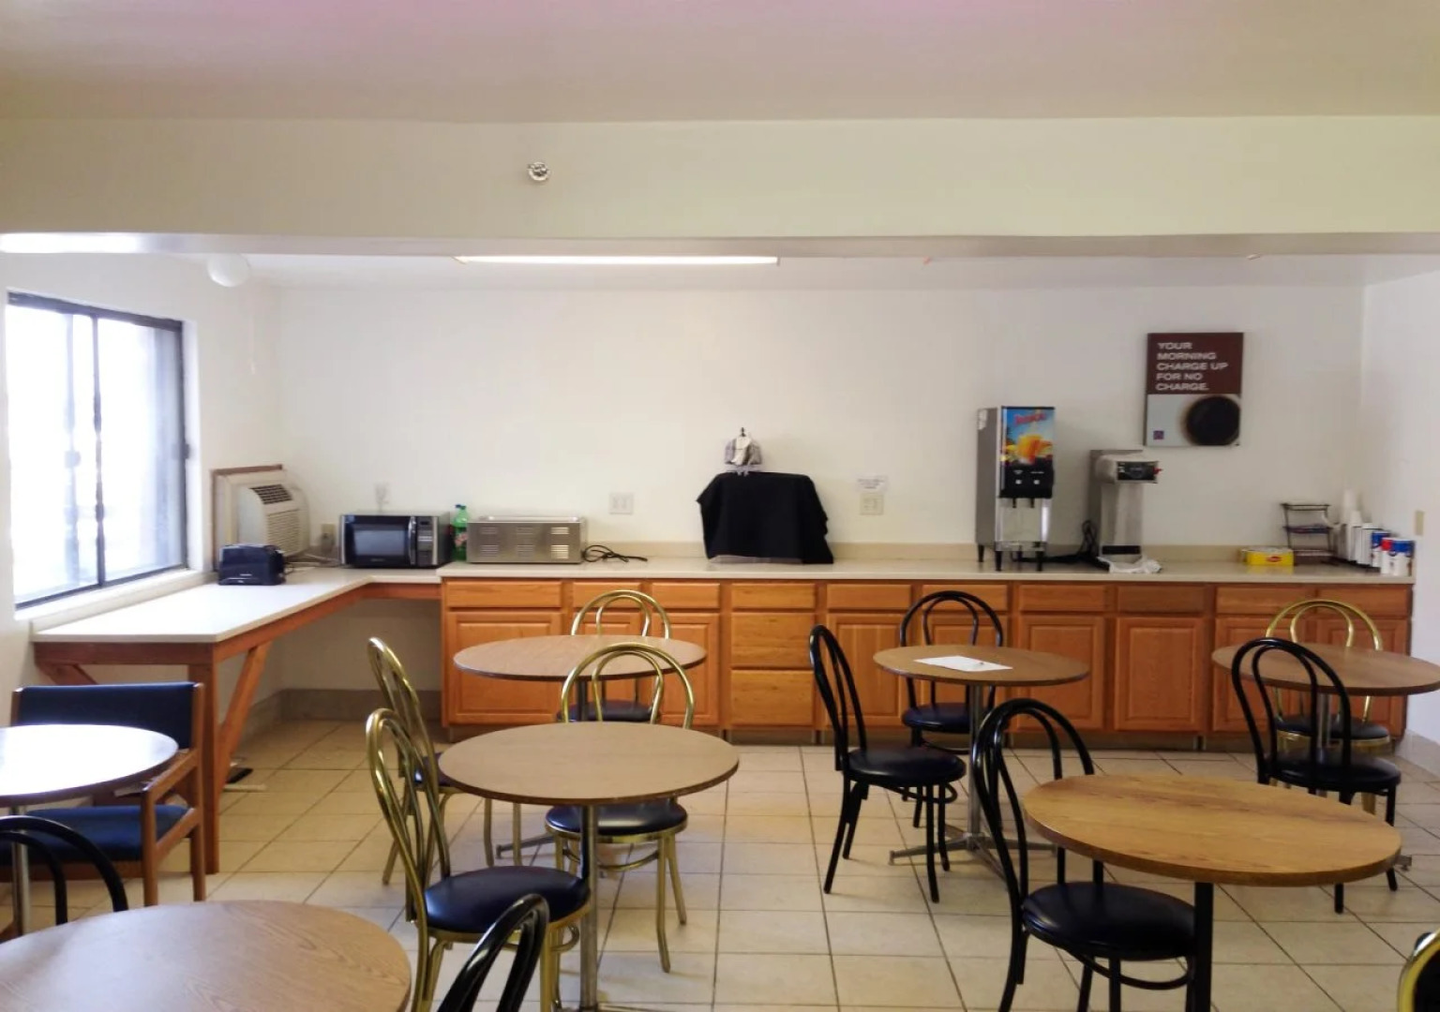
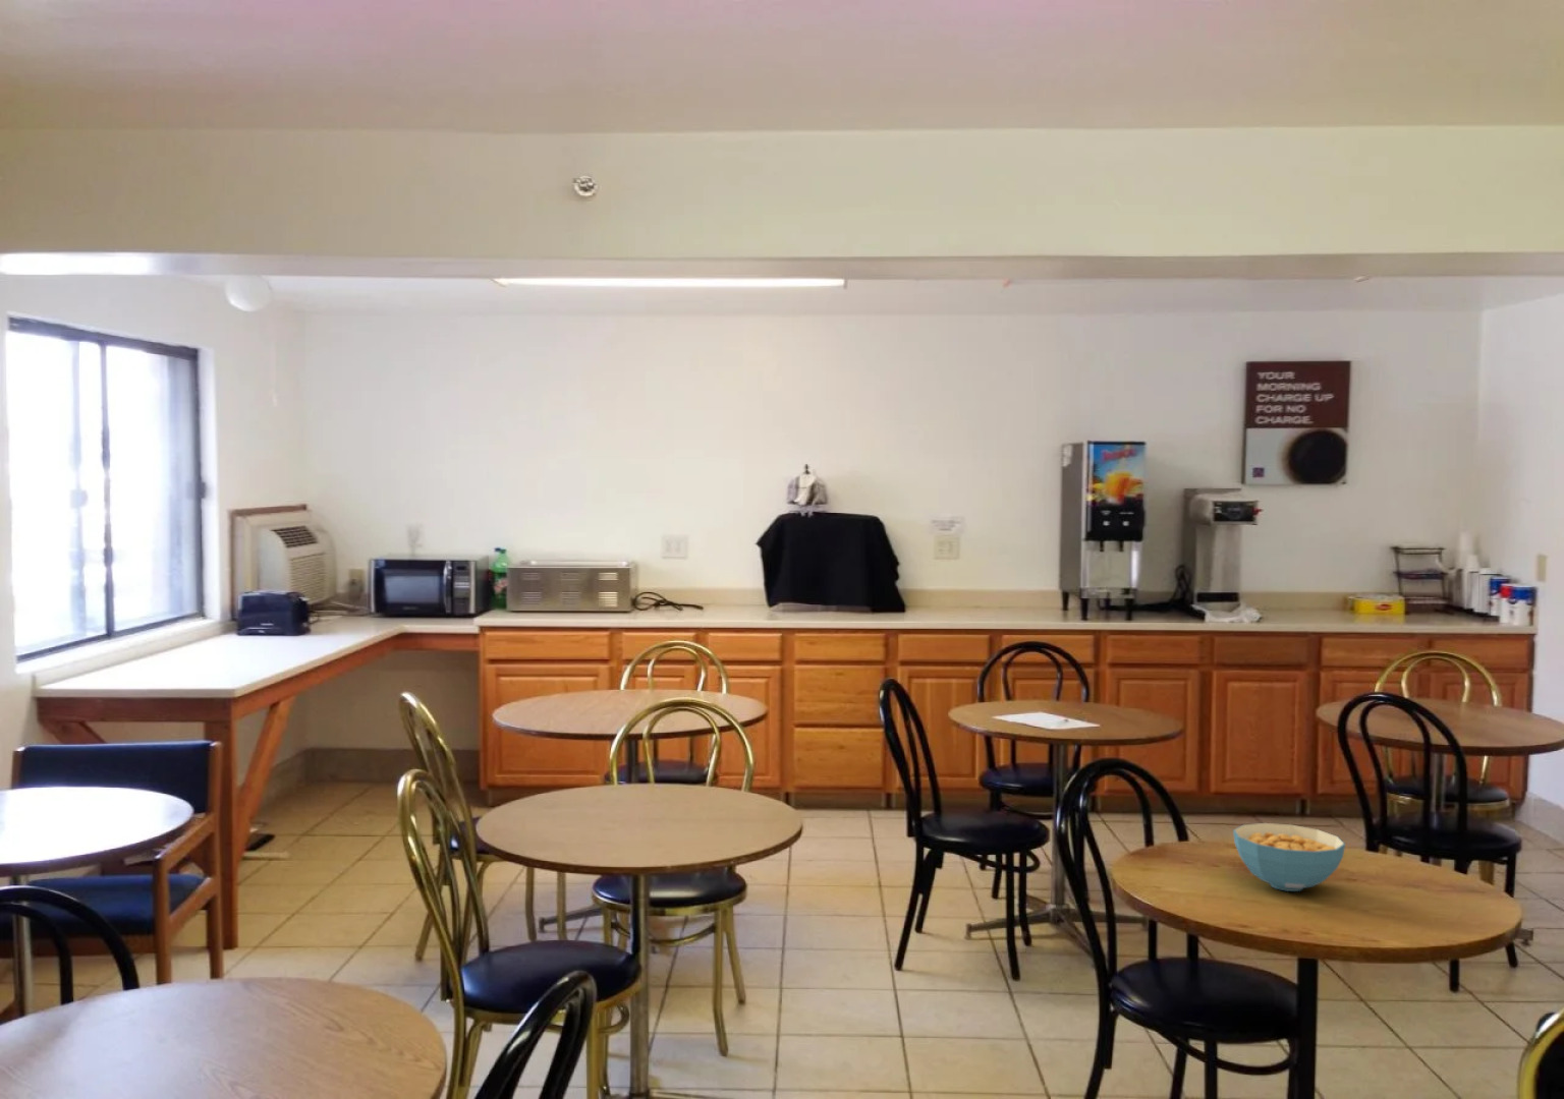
+ cereal bowl (1287, 861)
